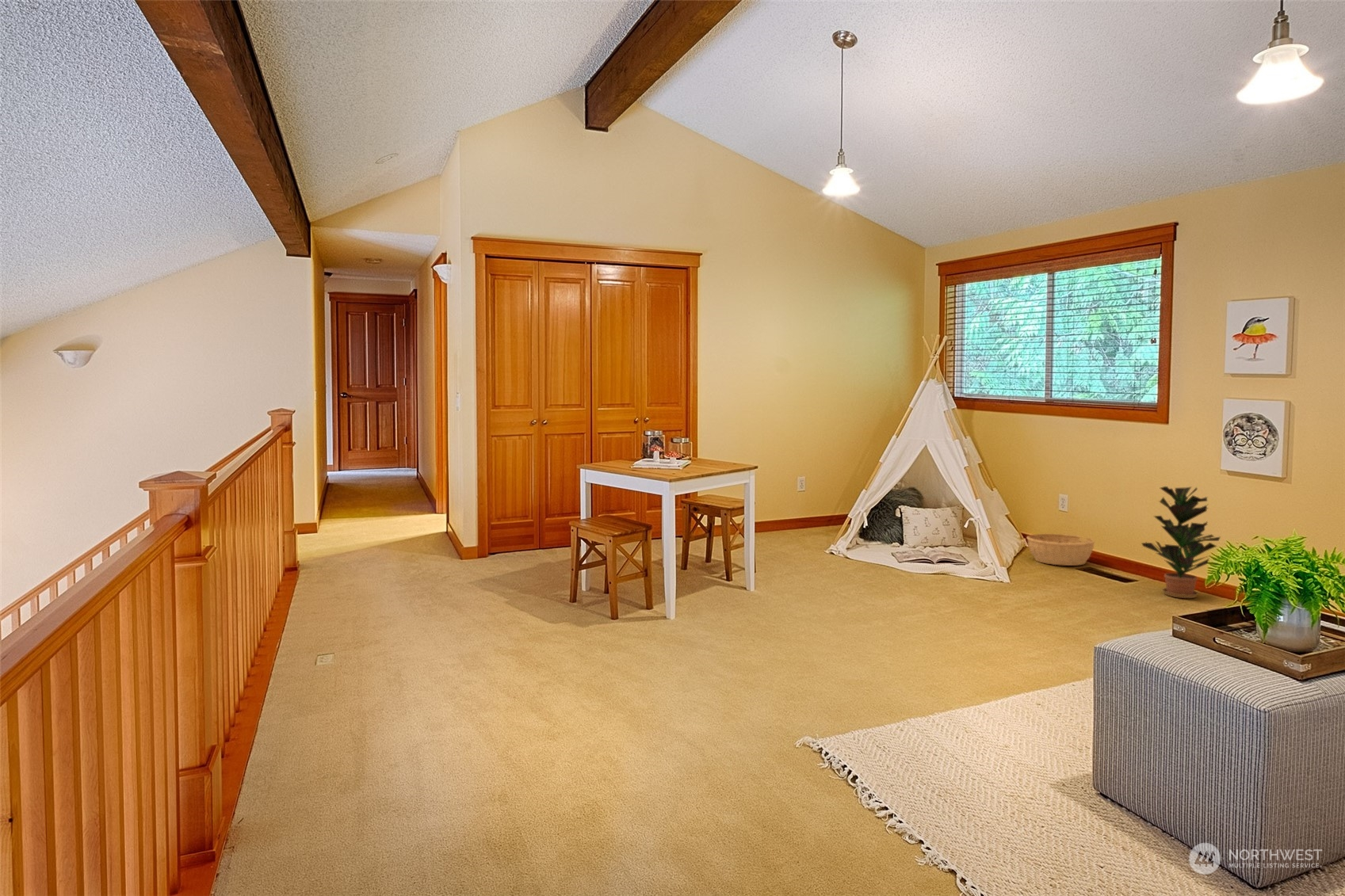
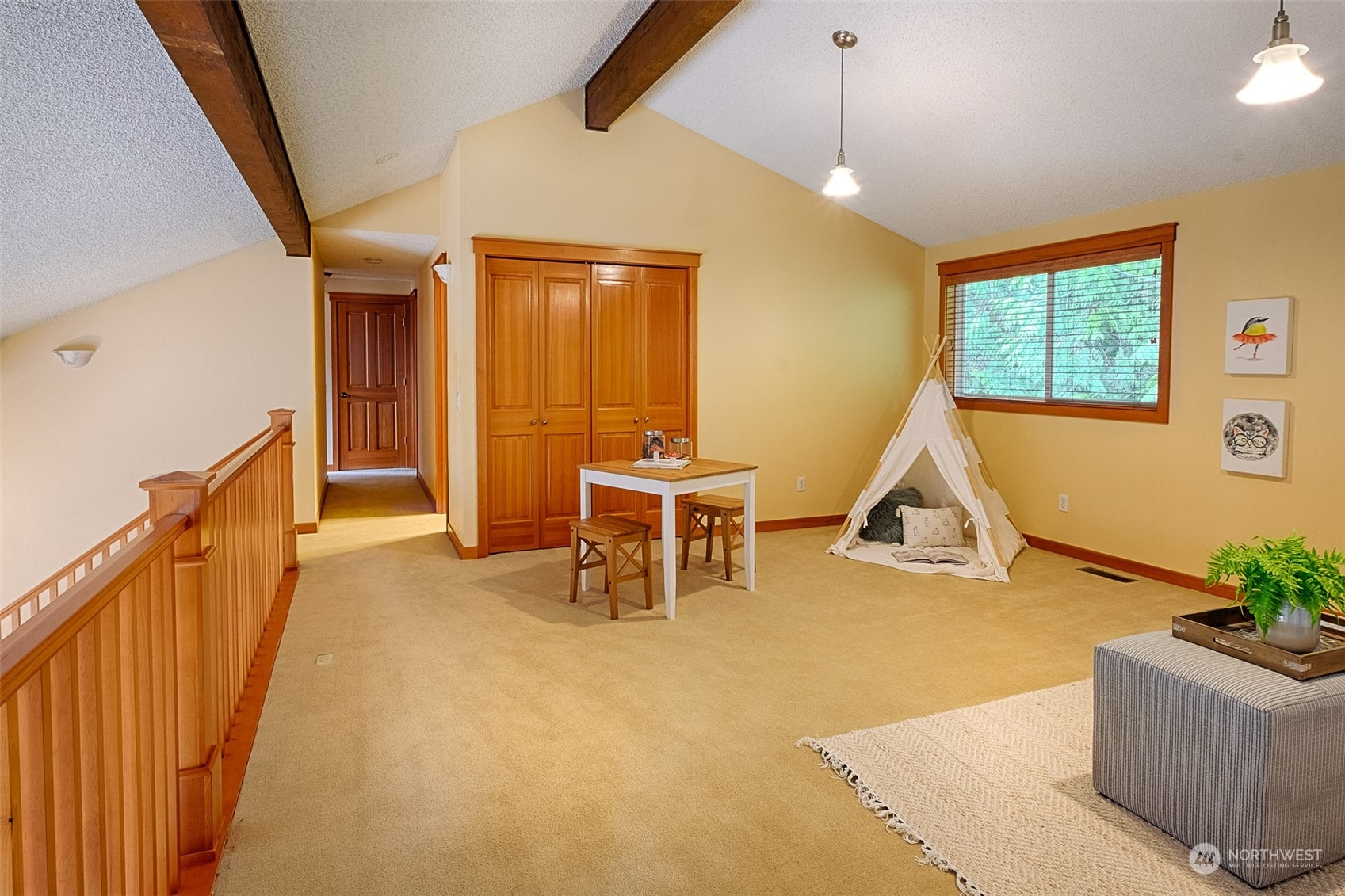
- basket (1060, 549)
- potted plant (1185, 540)
